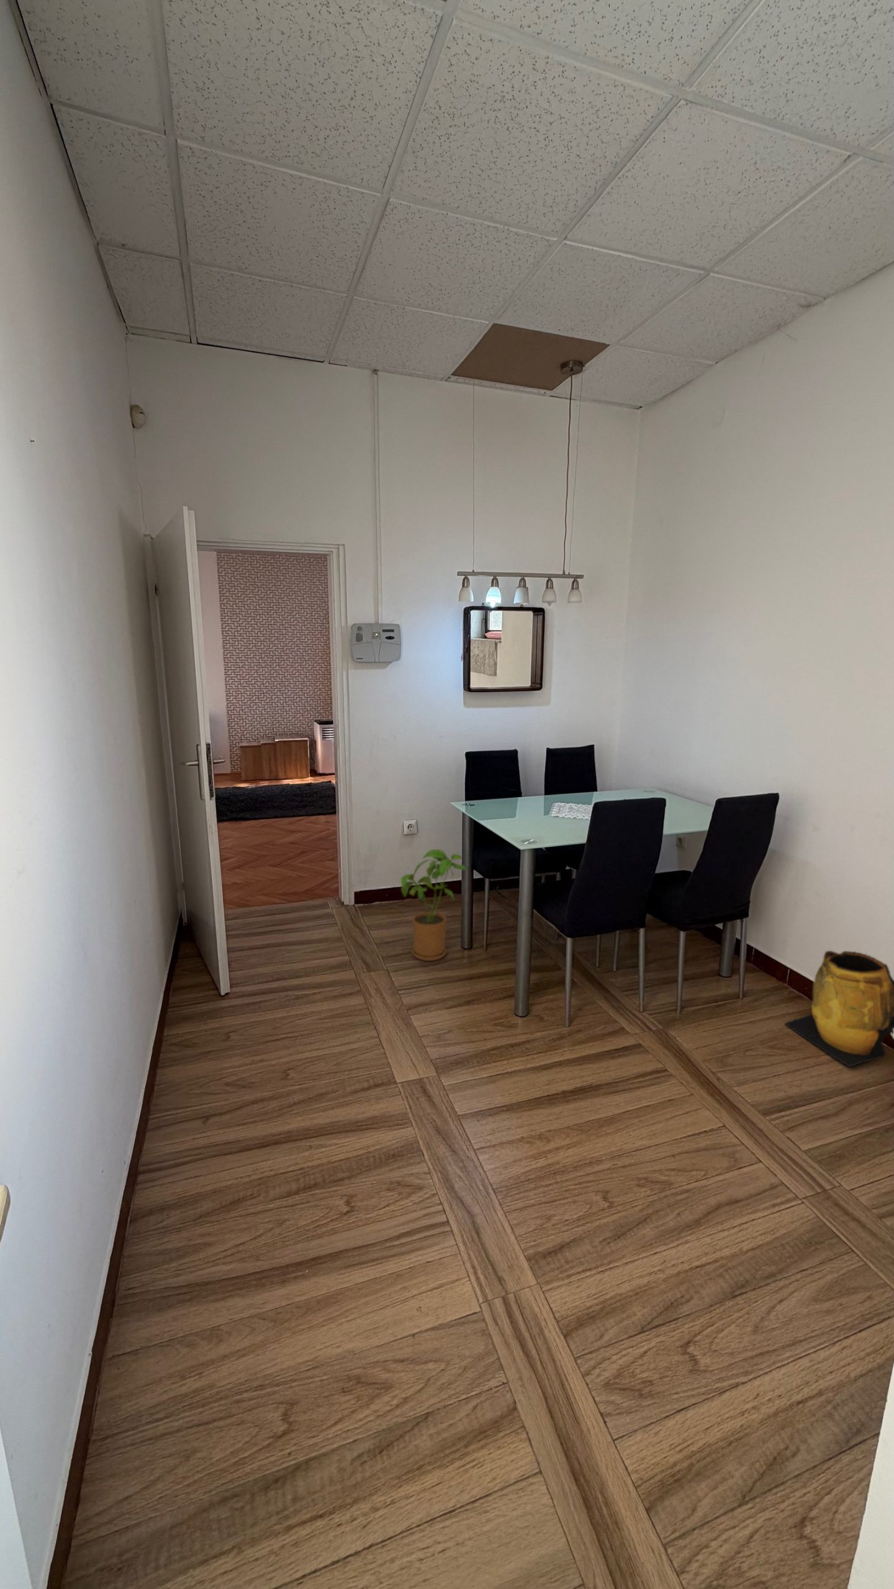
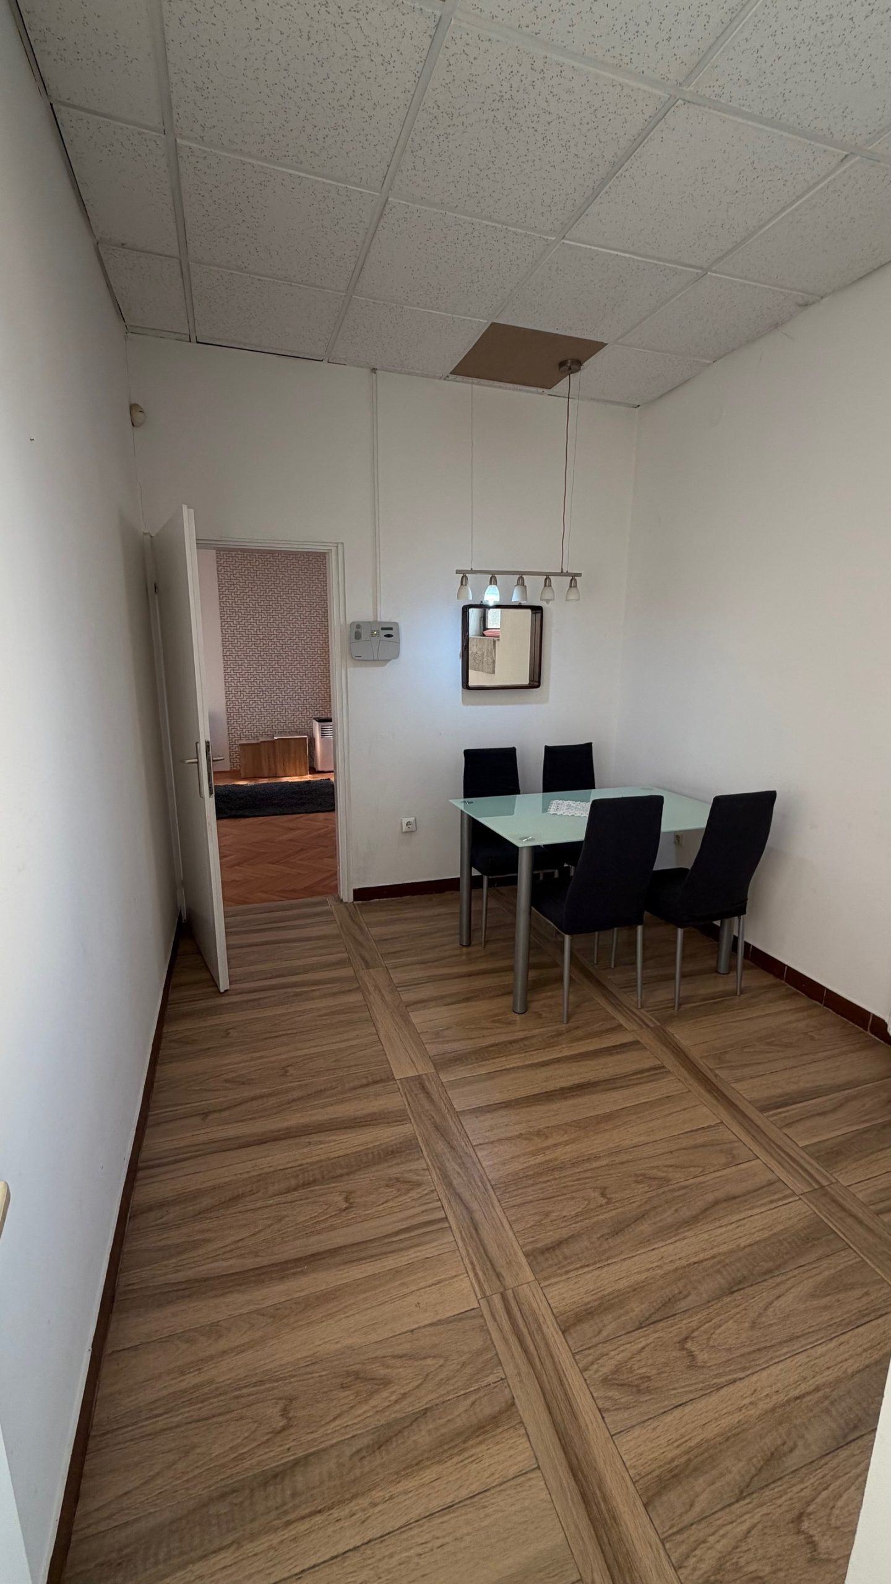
- planter pot (847, 1001)
- house plant (428, 904)
